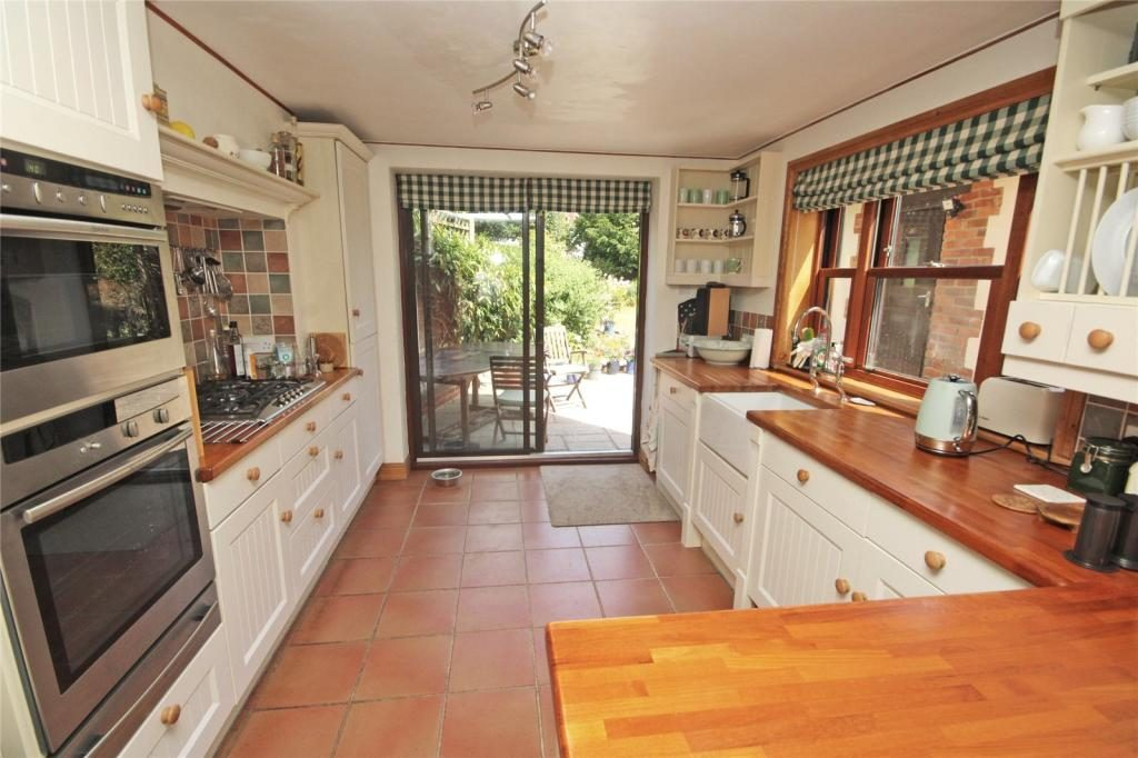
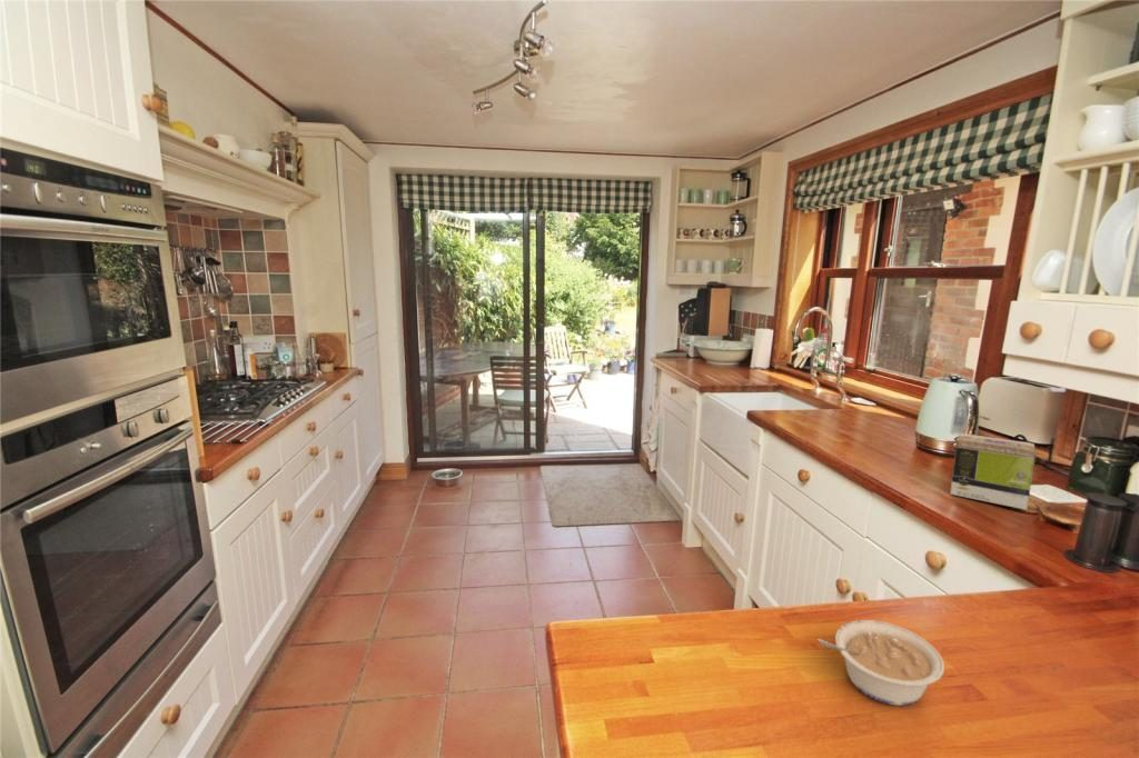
+ legume (883, 664)
+ tea box (991, 469)
